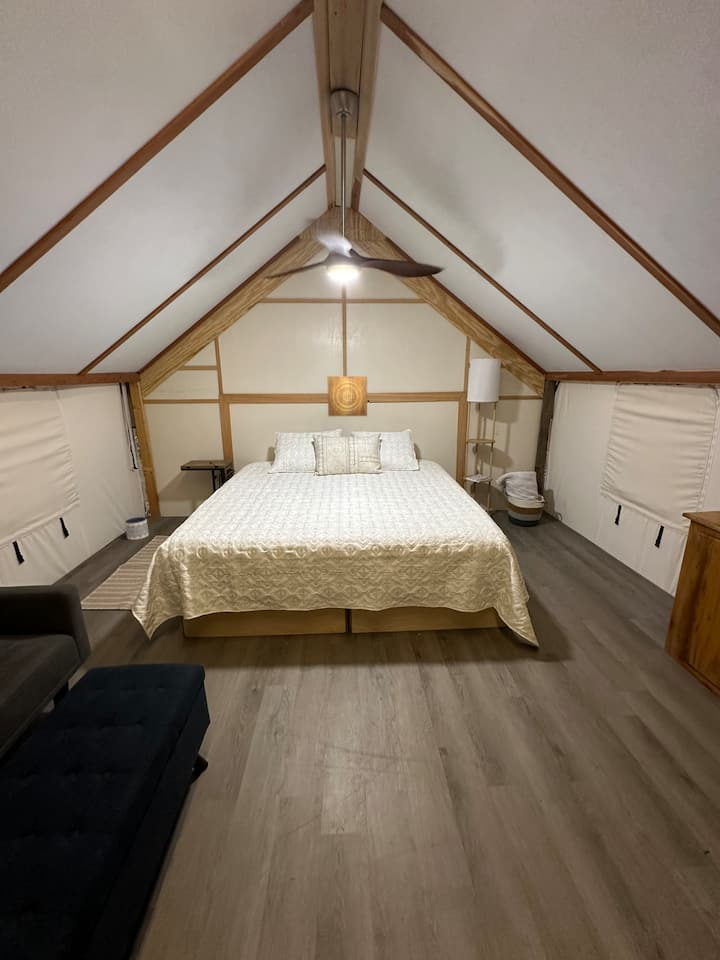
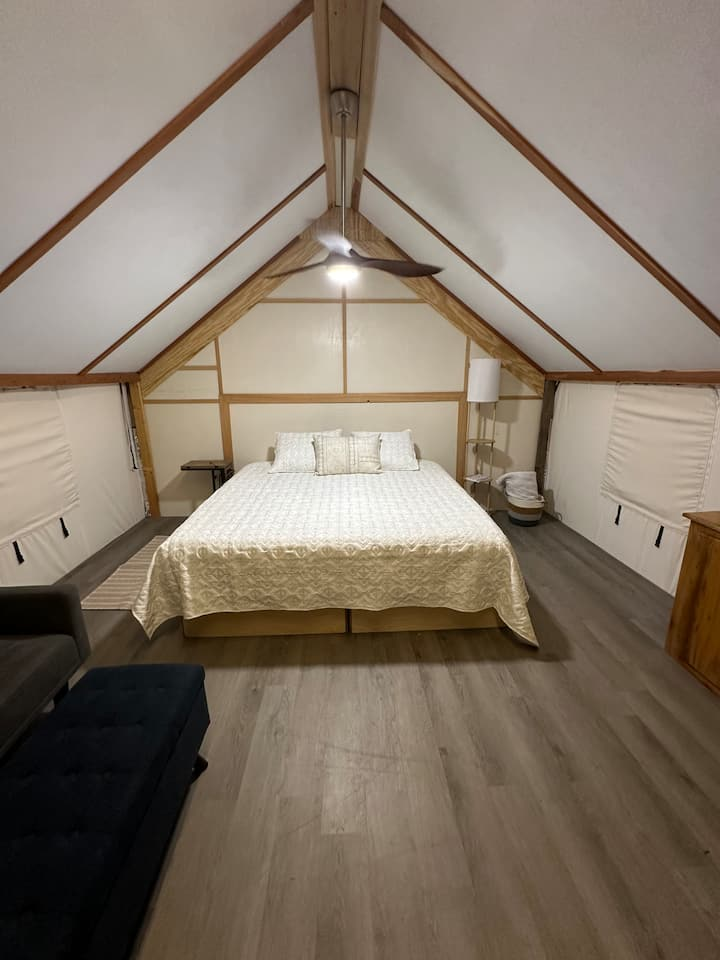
- wall art (347, 396)
- planter (136, 528)
